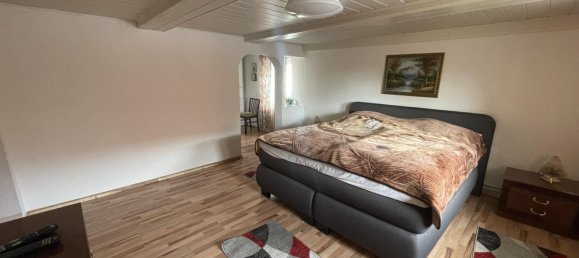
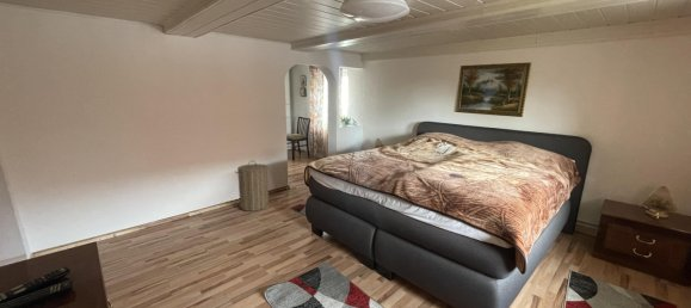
+ laundry hamper (253, 183)
